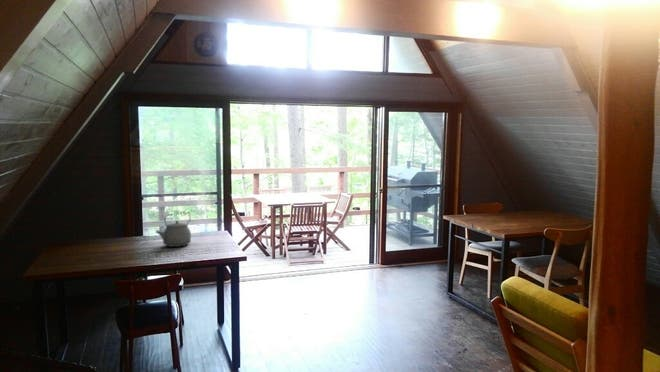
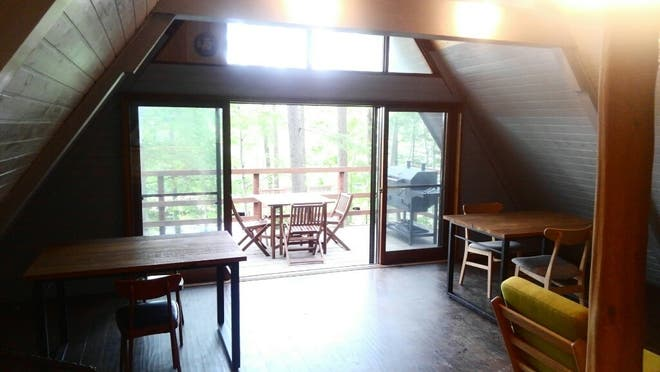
- tea kettle (173, 229)
